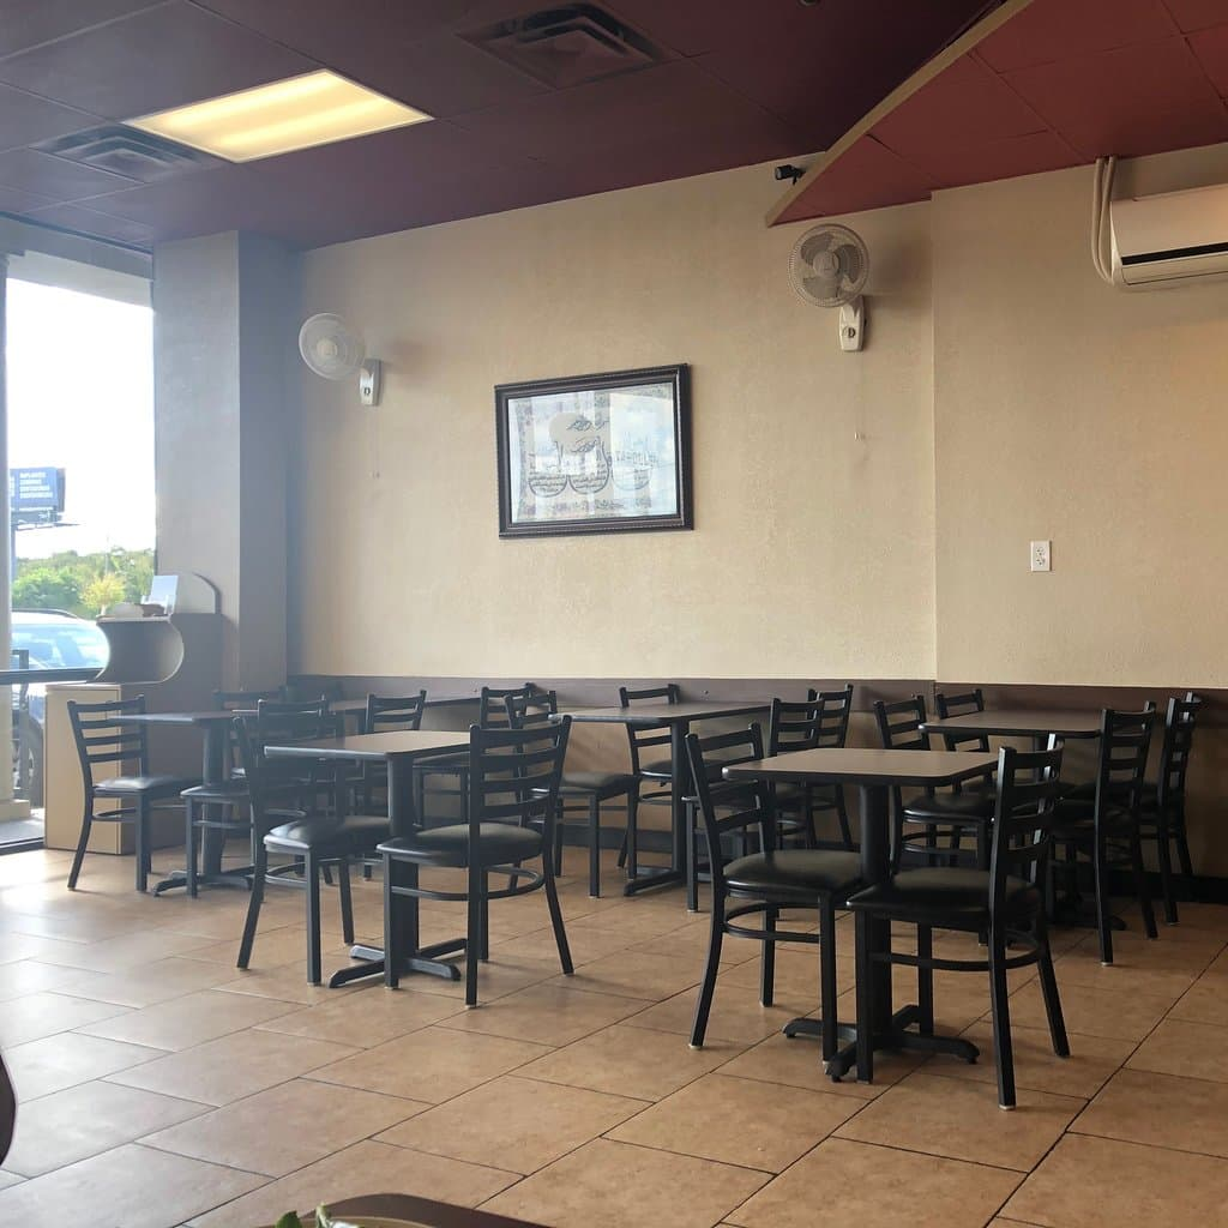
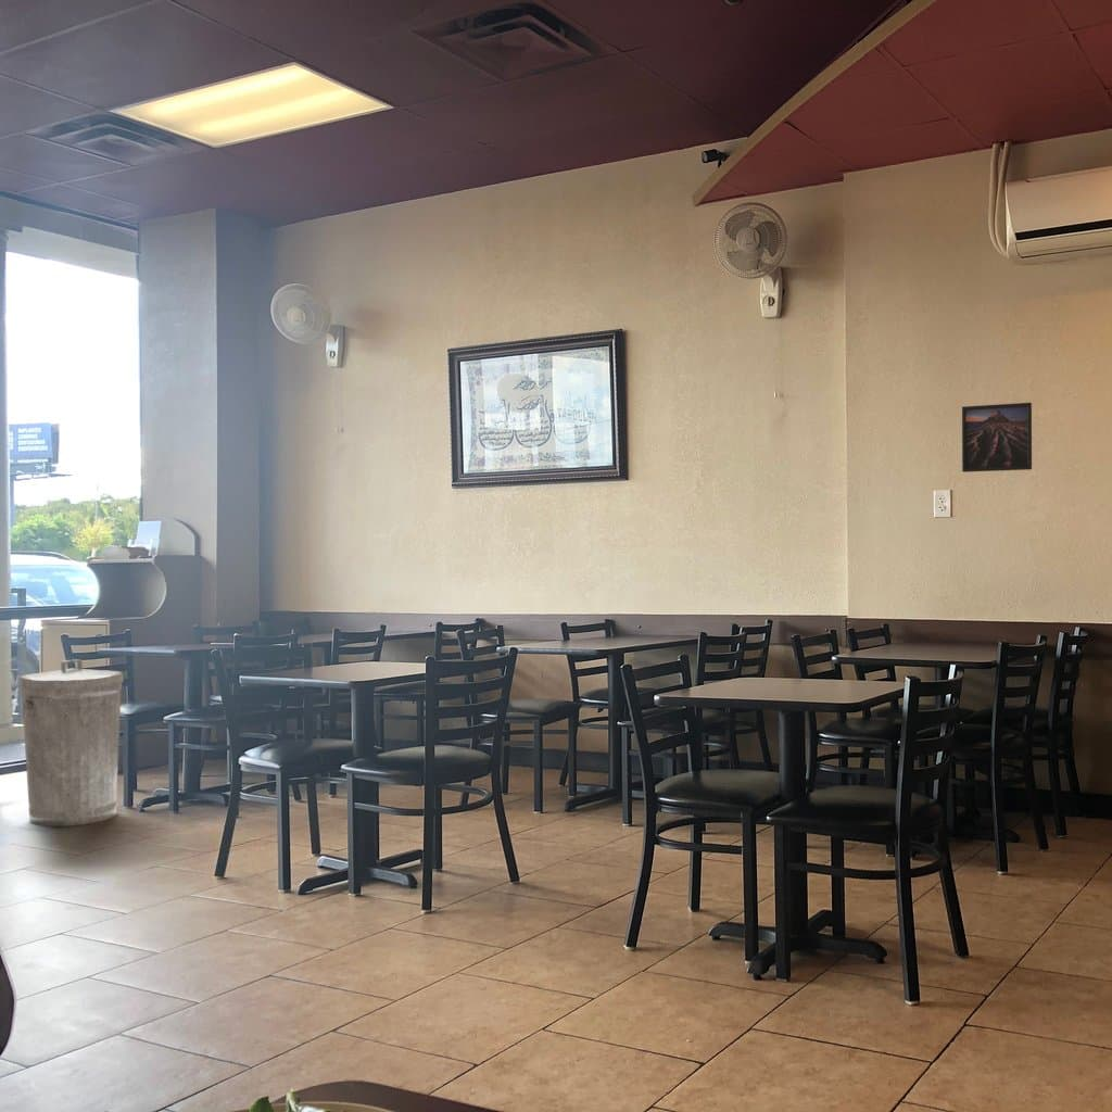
+ trash can (72, 738)
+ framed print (996, 438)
